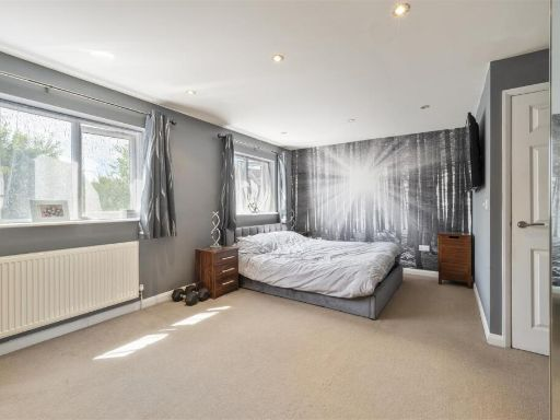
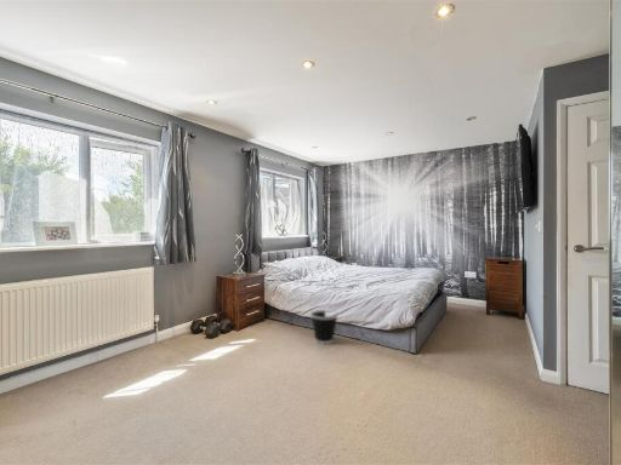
+ wastebasket (324, 327)
